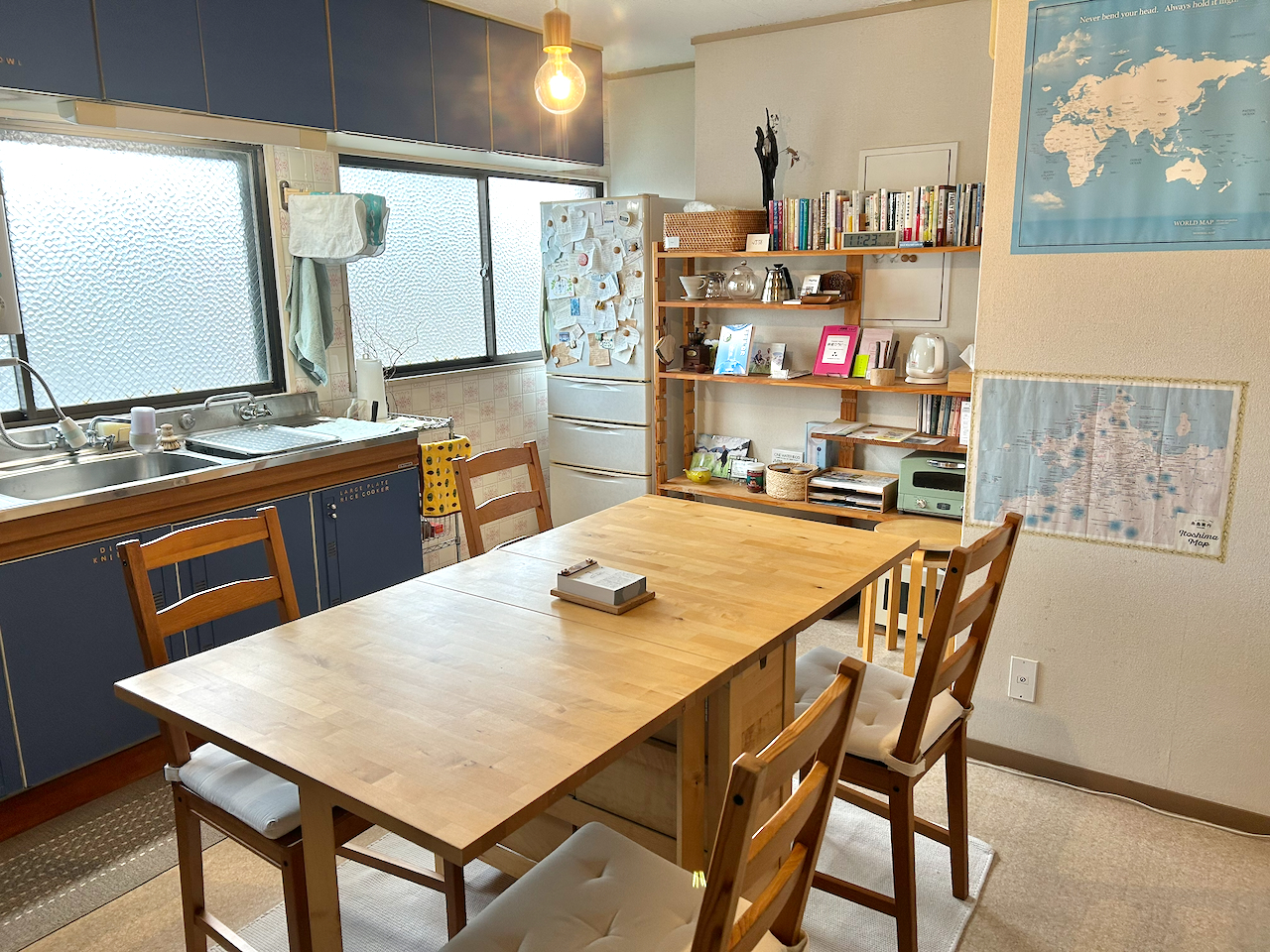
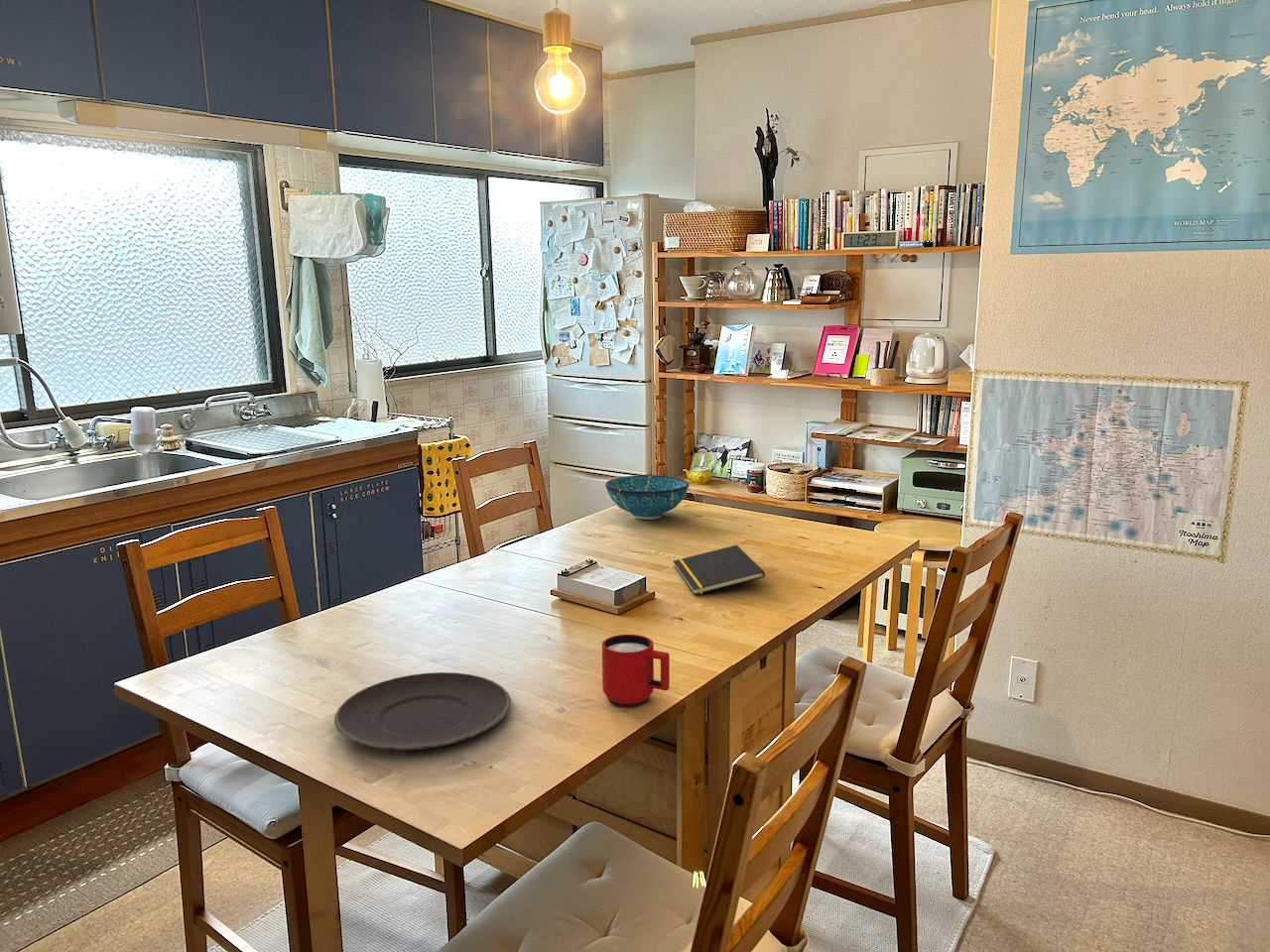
+ mug (636, 672)
+ decorative bowl (647, 499)
+ plate (425, 712)
+ notepad (716, 568)
